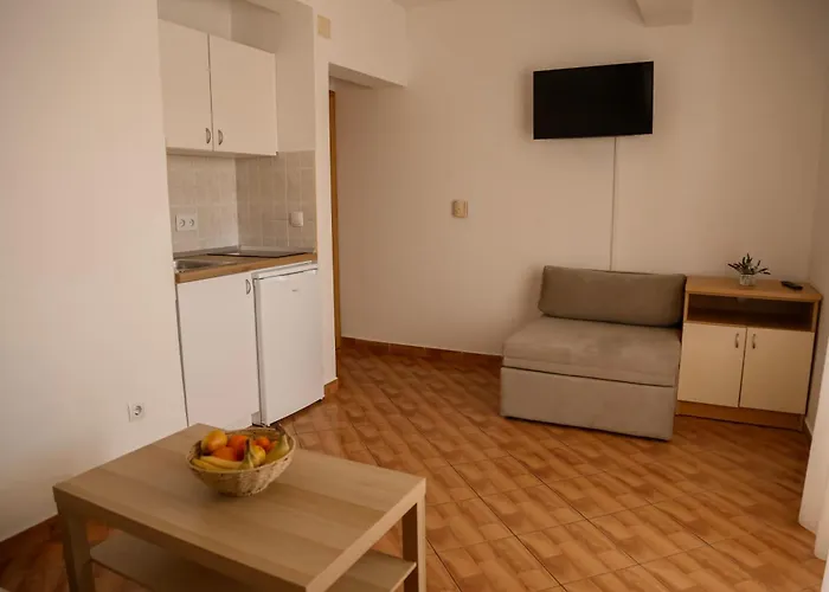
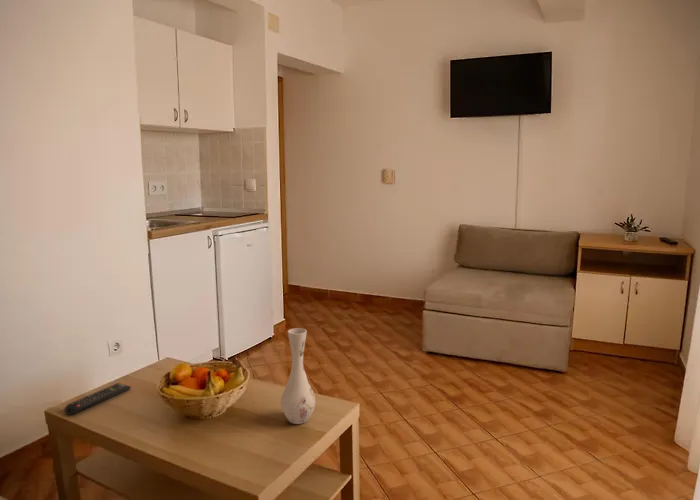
+ remote control (99, 397)
+ vase (297, 375)
